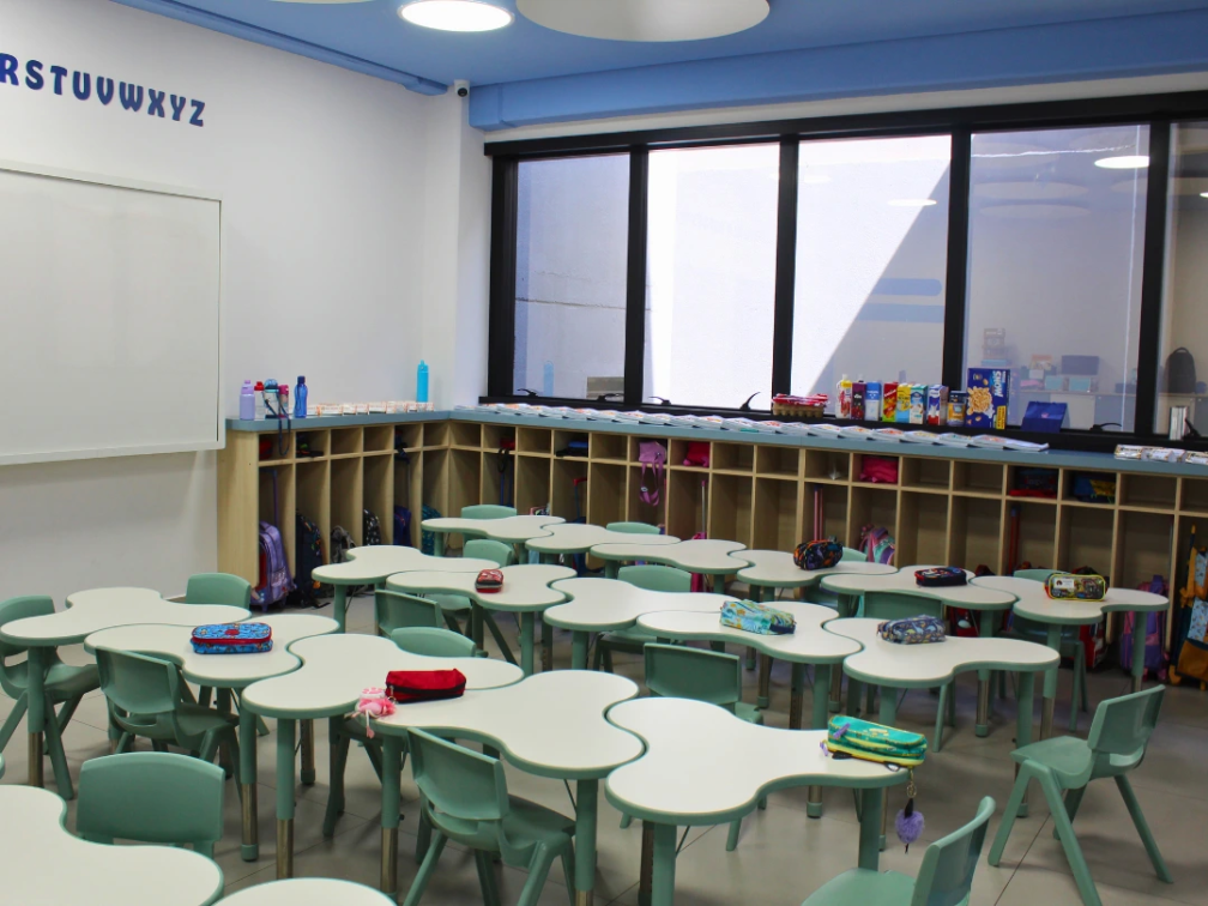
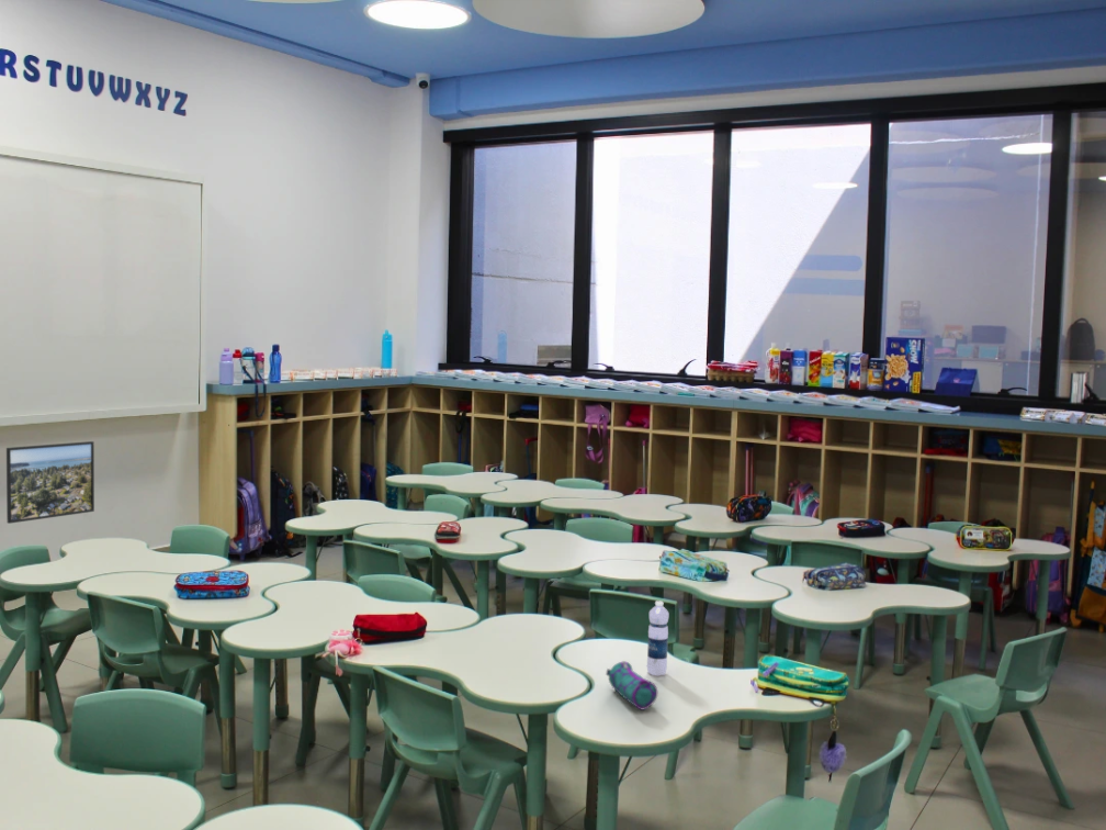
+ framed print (52, 481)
+ pencil case (632, 684)
+ water bottle (657, 637)
